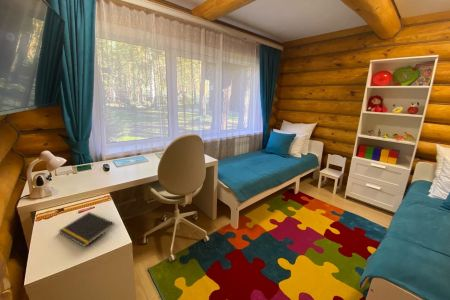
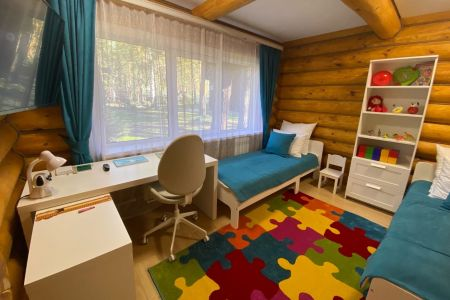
- notepad (87, 227)
